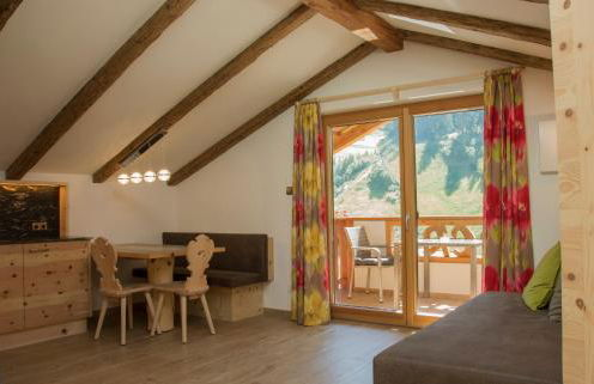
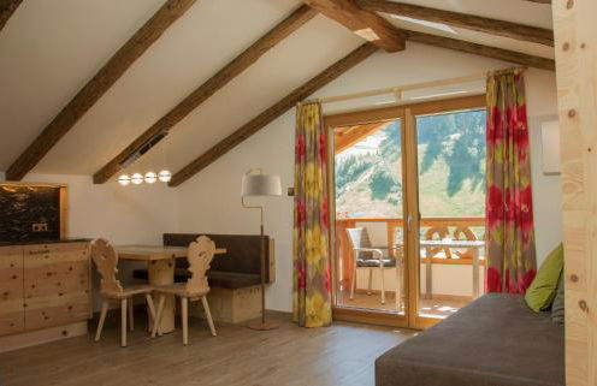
+ floor lamp (261, 247)
